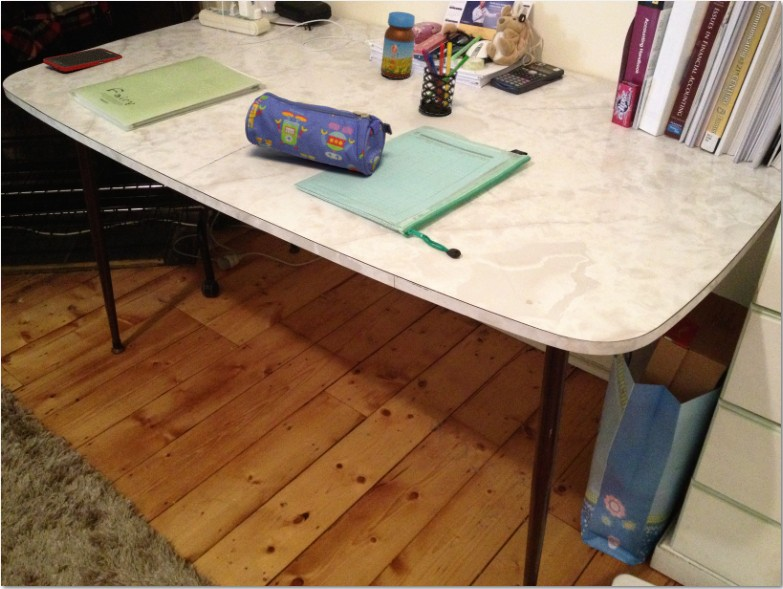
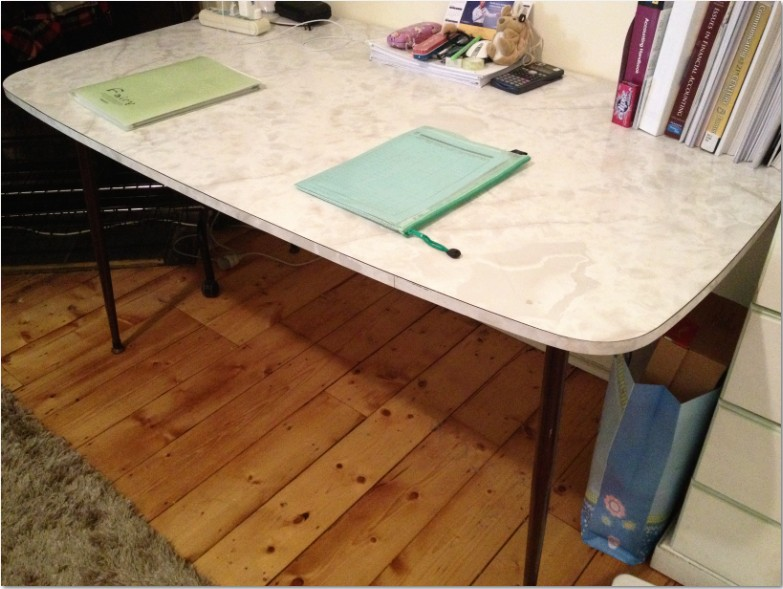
- cell phone (83, 59)
- pencil case (316, 131)
- pen holder (443, 77)
- jar (398, 44)
